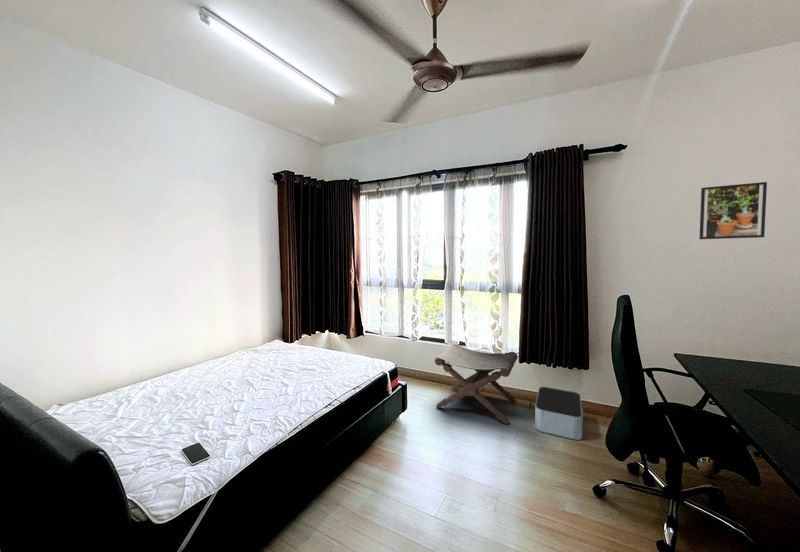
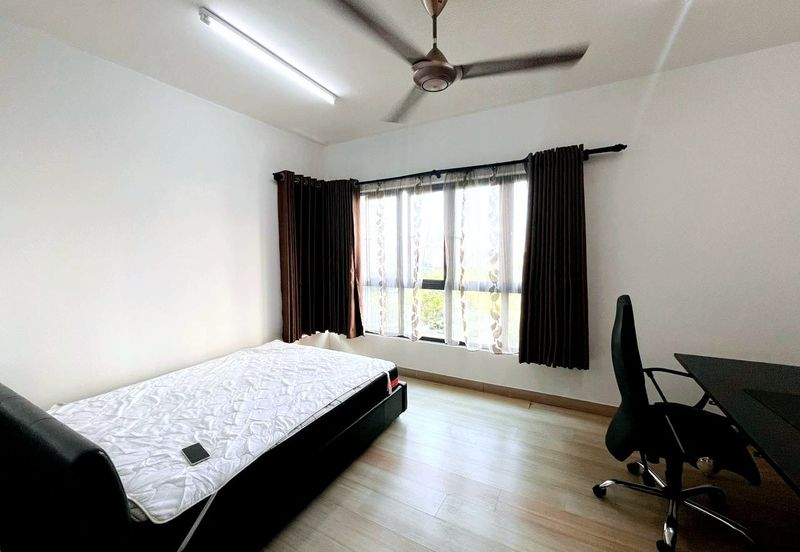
- footstool (476, 379)
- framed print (731, 211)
- storage bin (558, 410)
